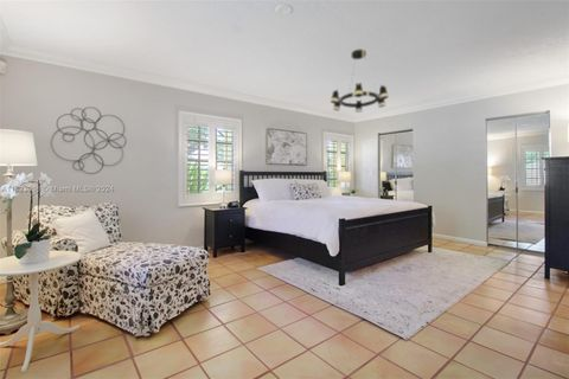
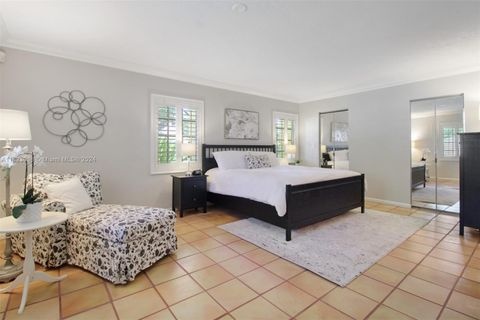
- chandelier (358, 83)
